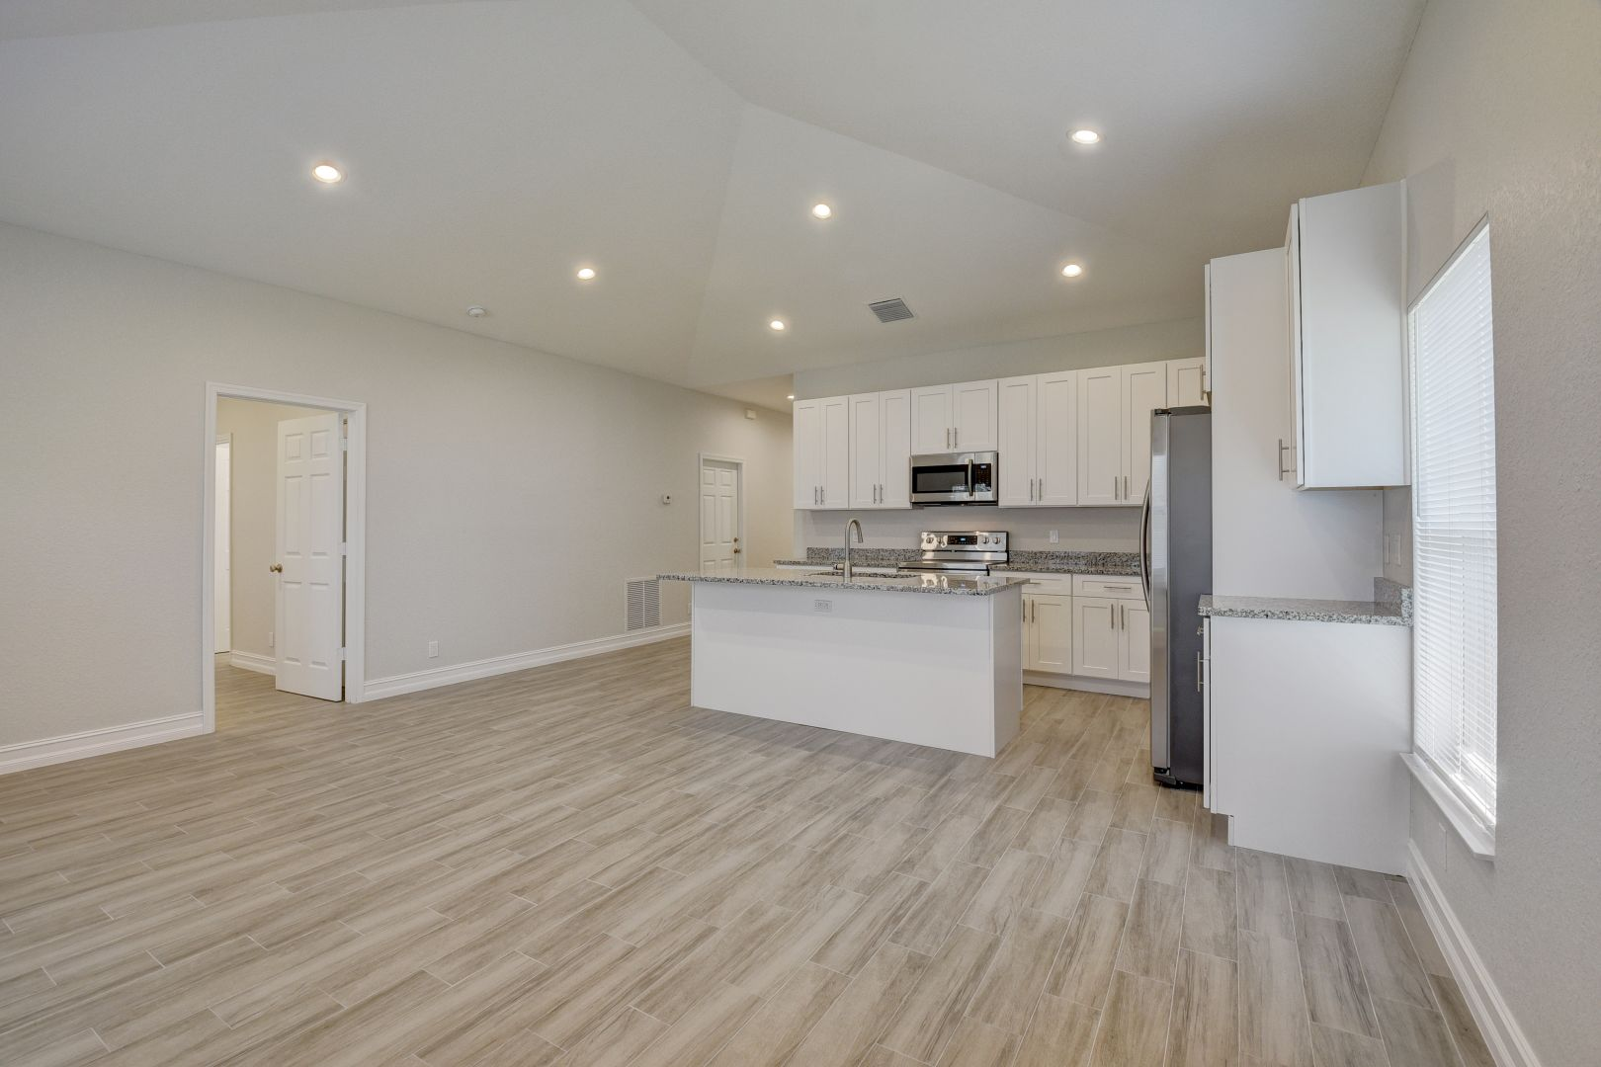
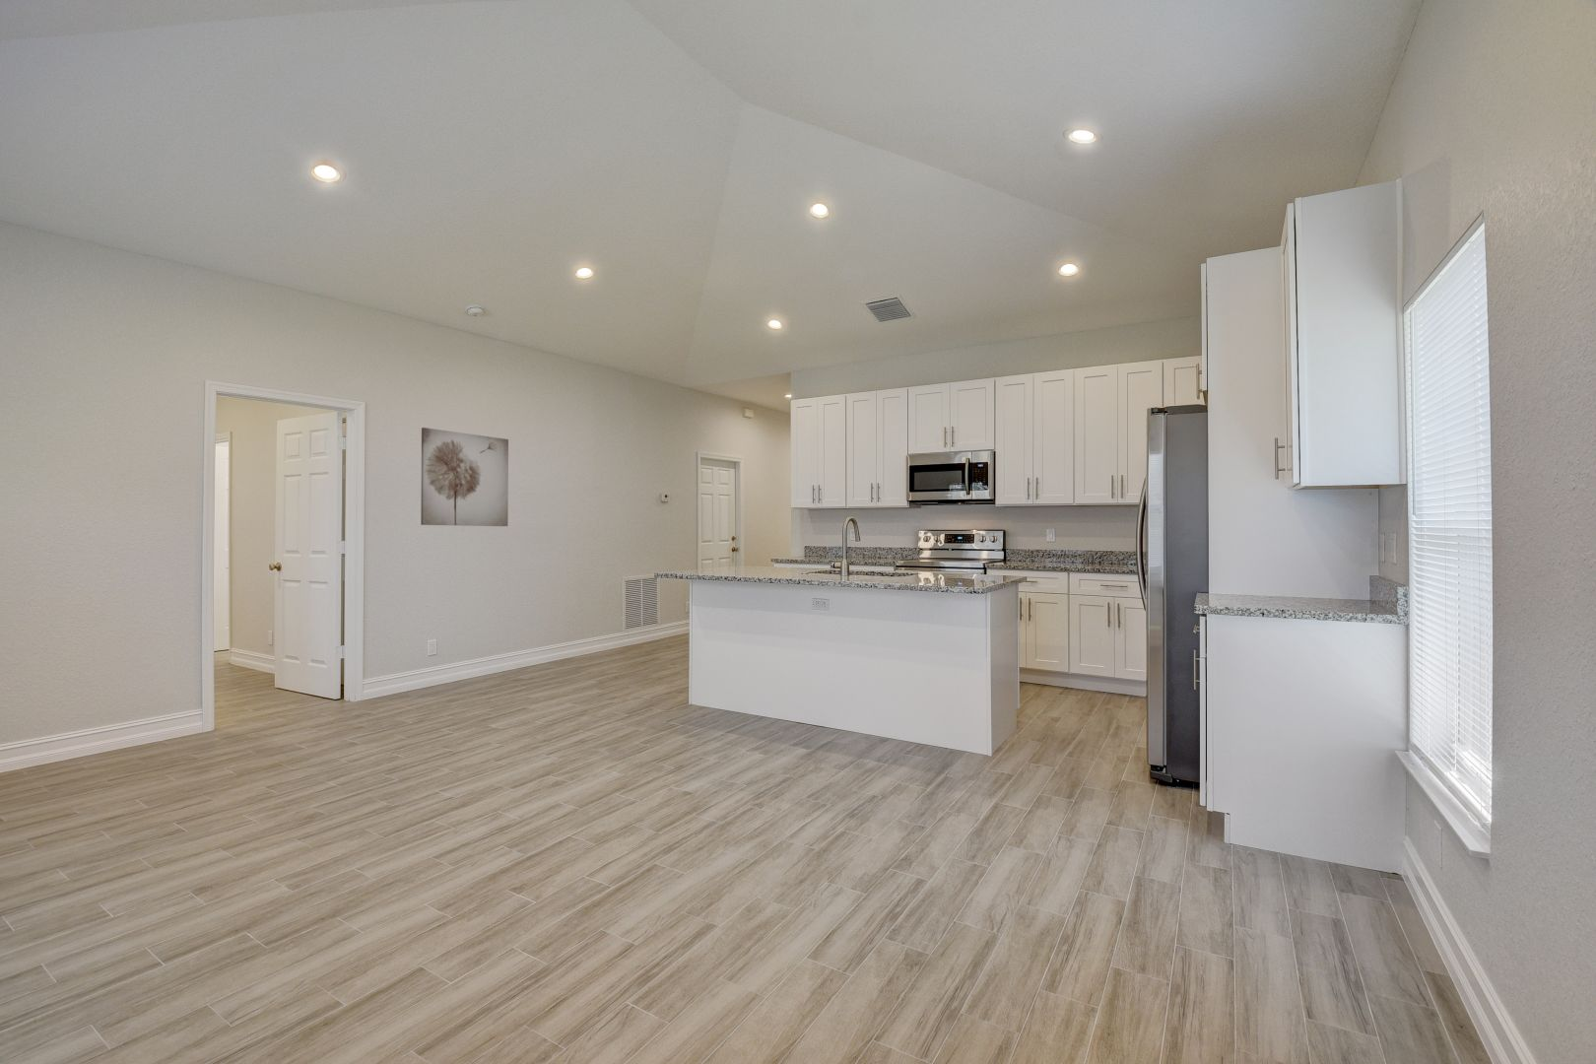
+ wall art (467, 479)
